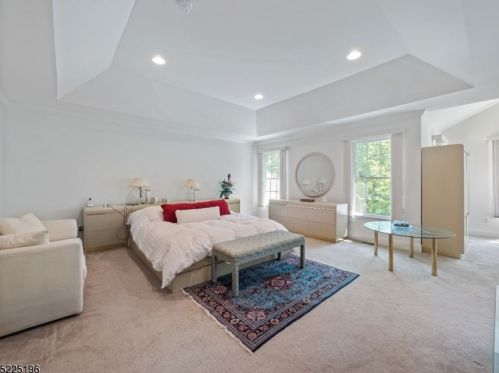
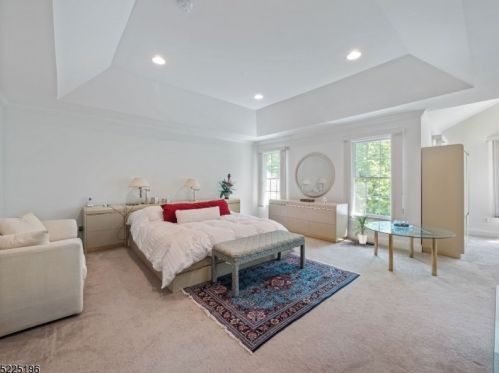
+ indoor plant (361, 228)
